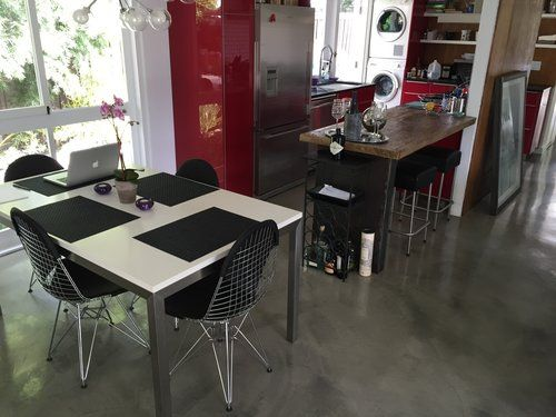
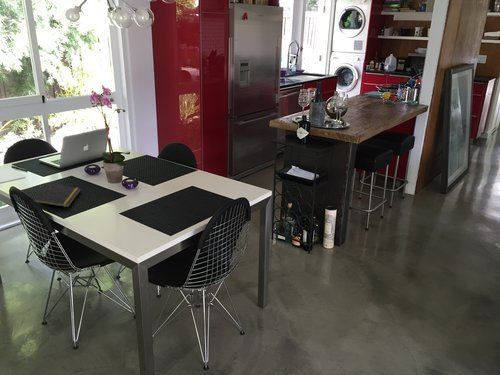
+ notepad (57, 194)
